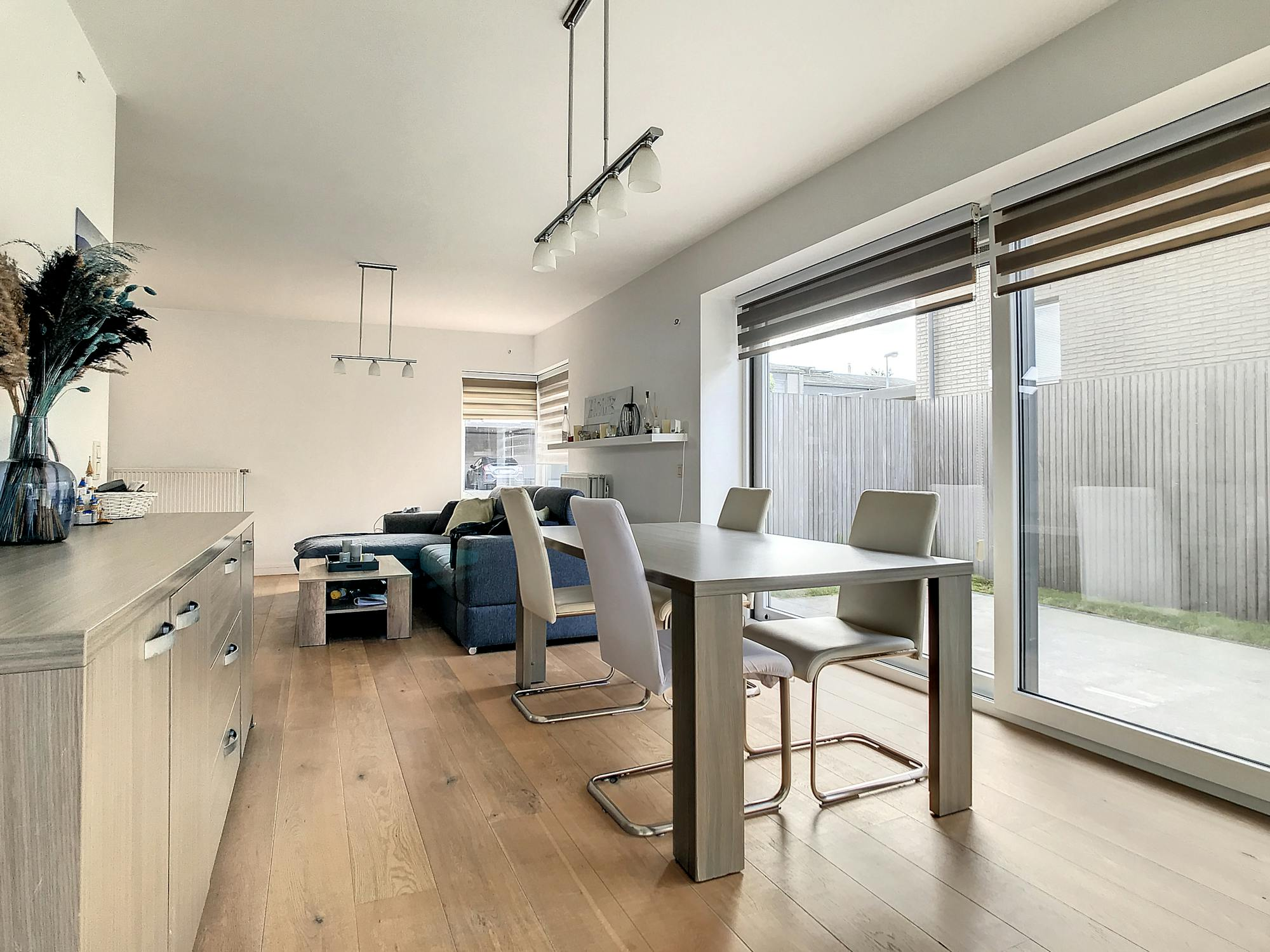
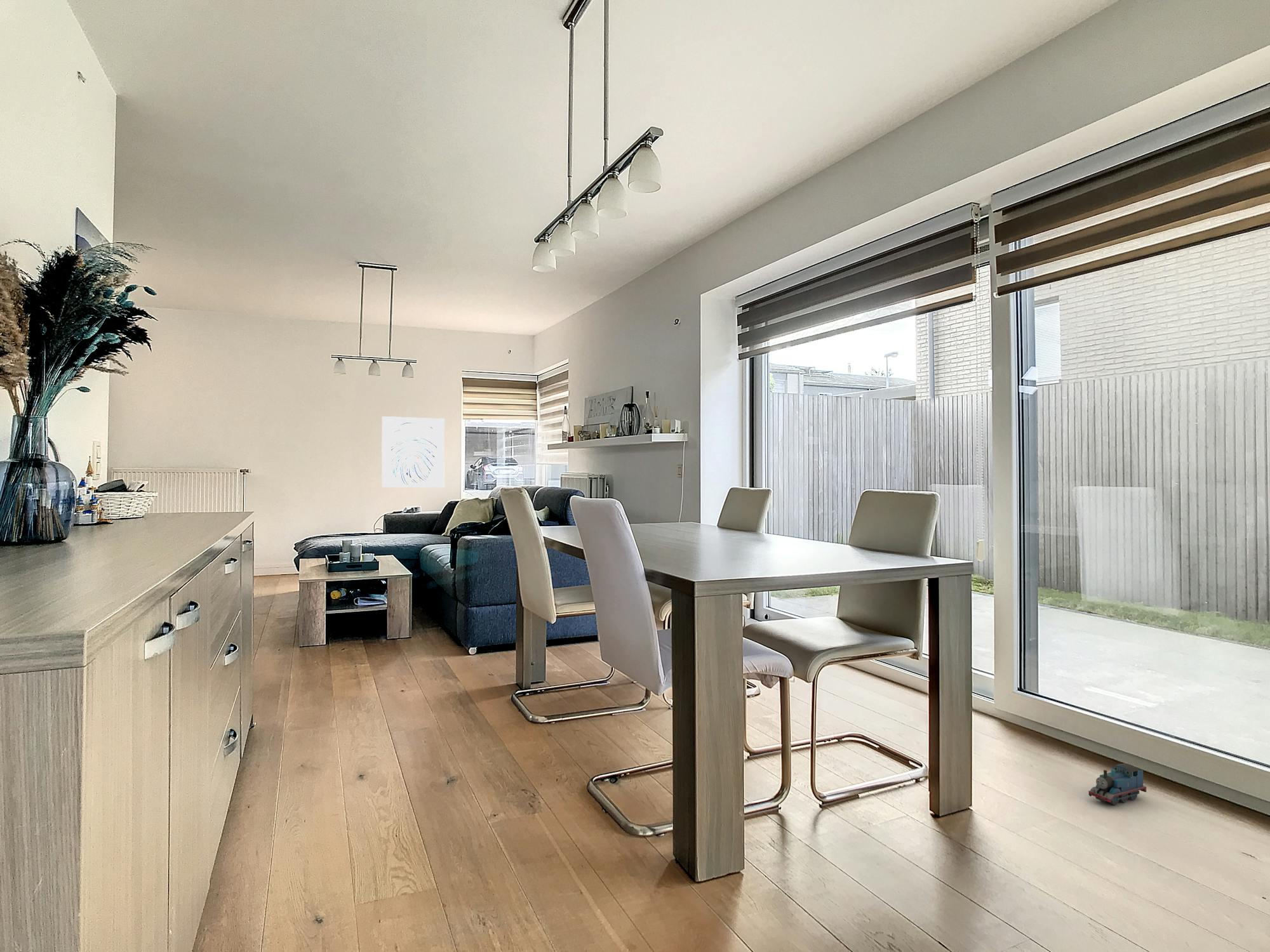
+ toy train (1117, 783)
+ wall art (413, 452)
